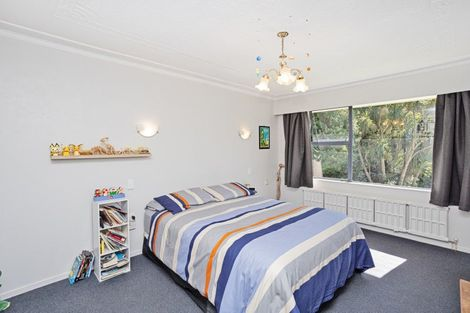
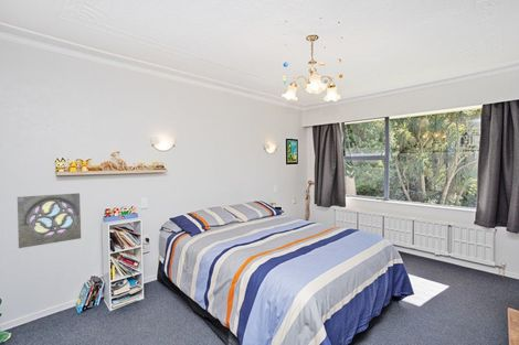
+ wall ornament (51, 218)
